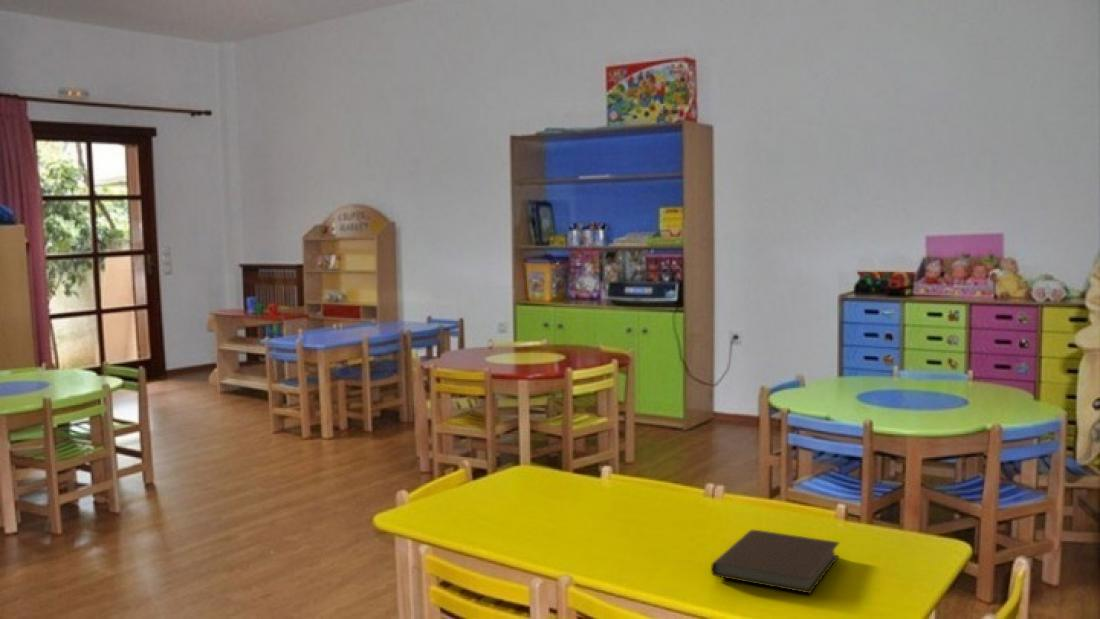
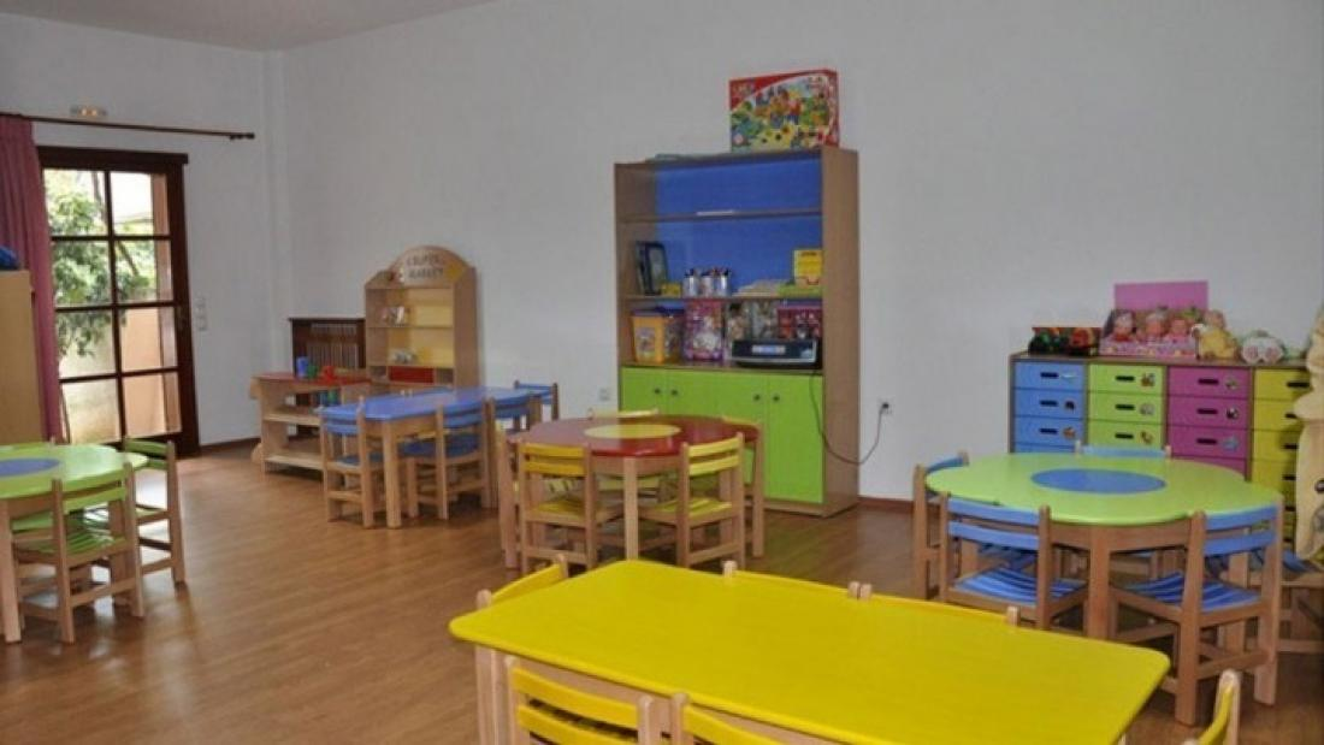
- notebook (777, 558)
